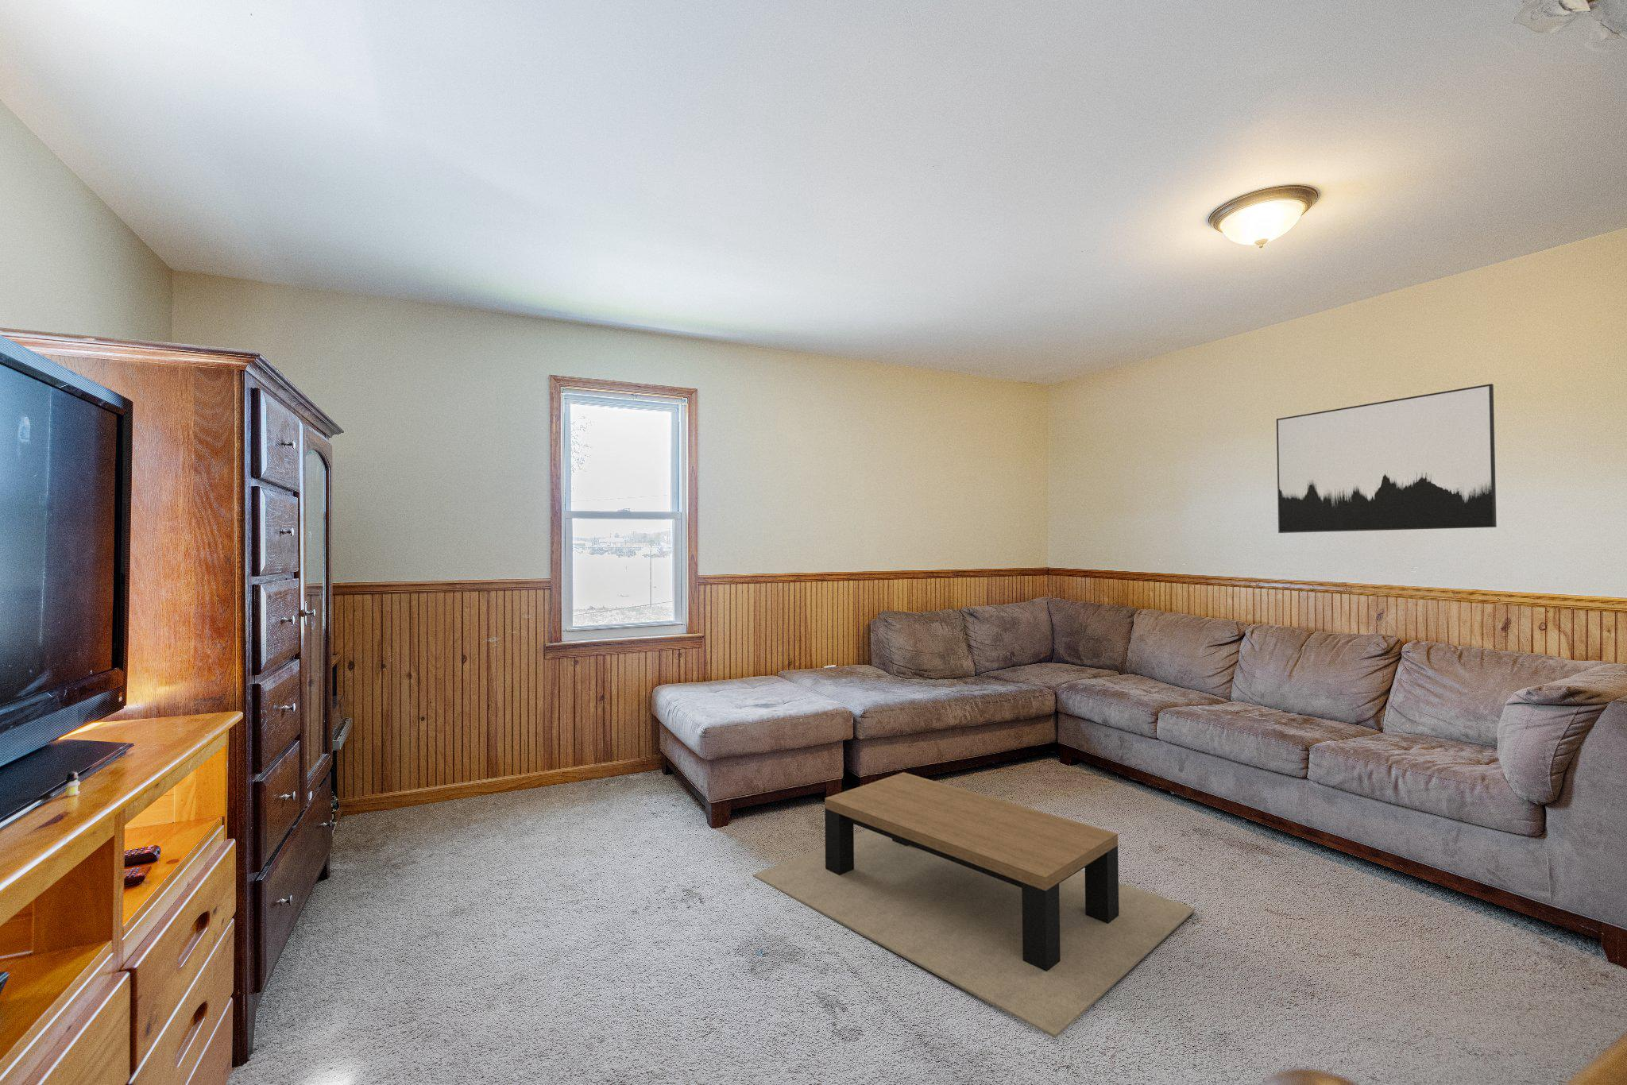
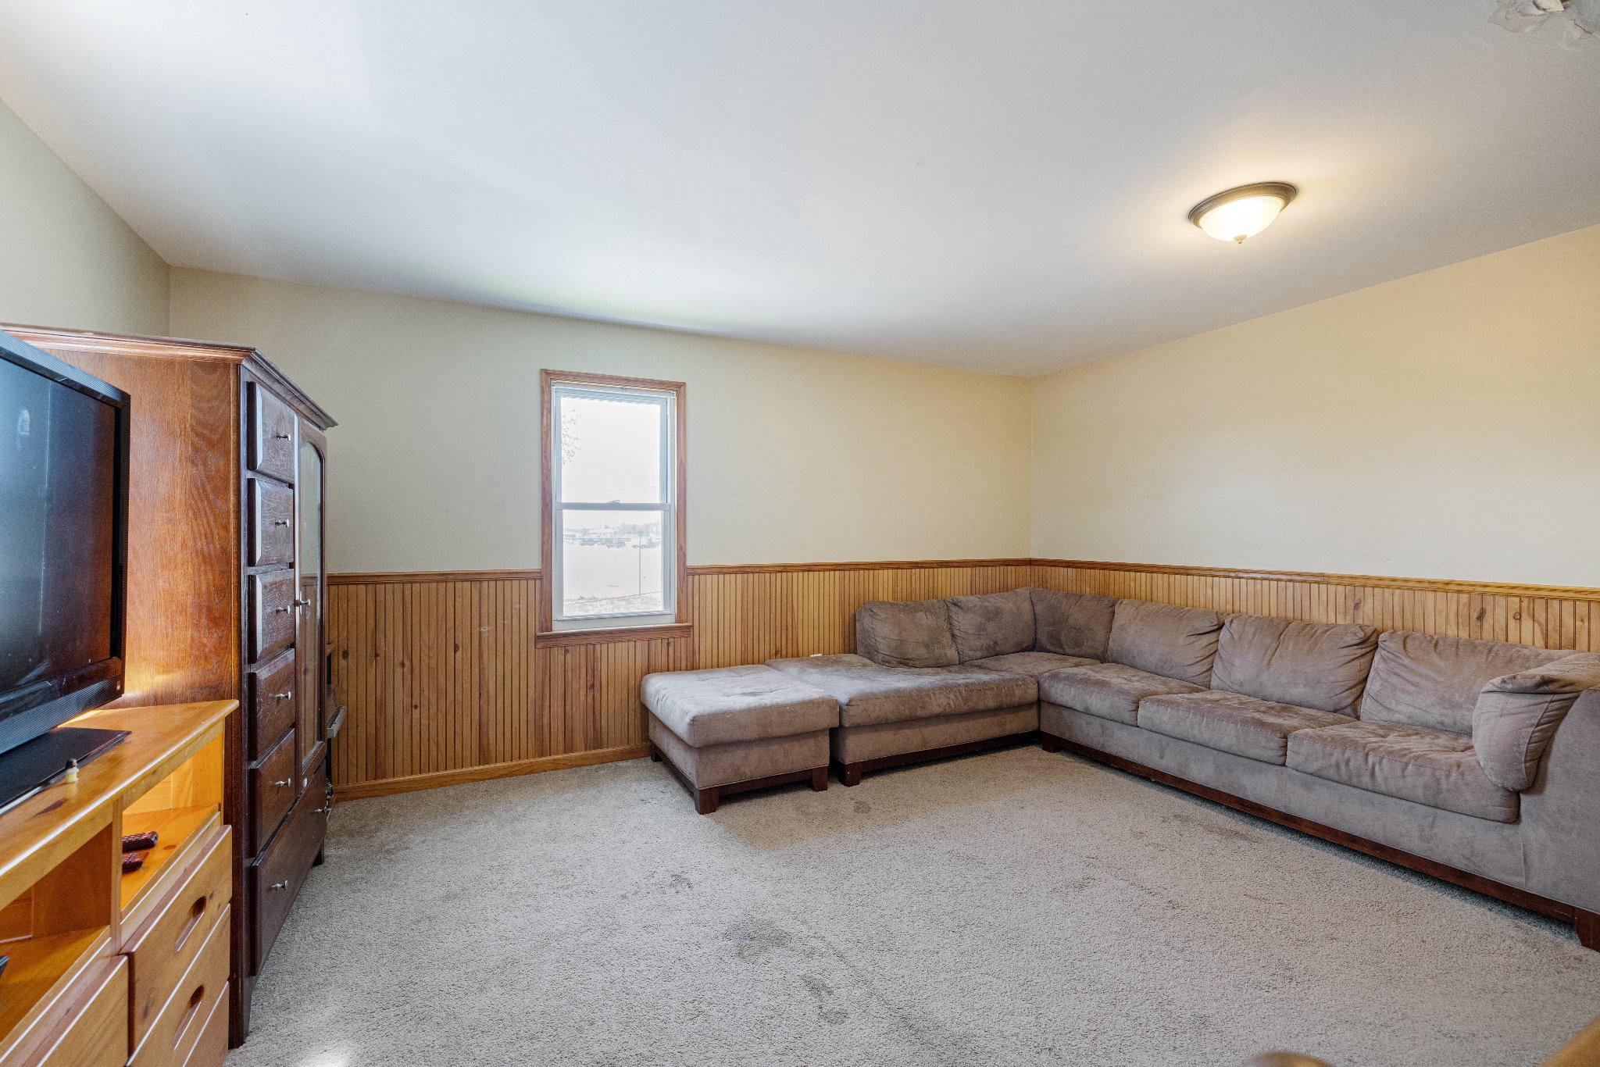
- wall art (1374, 466)
- coffee table (960, 852)
